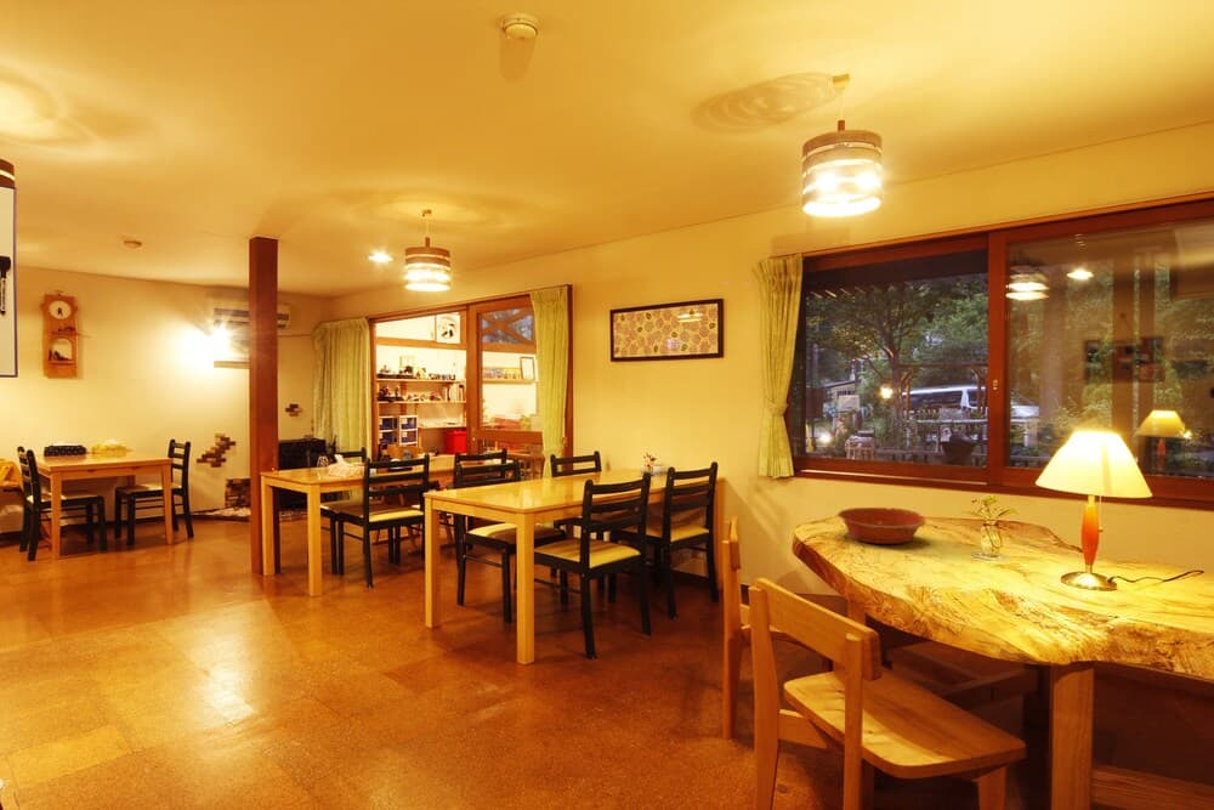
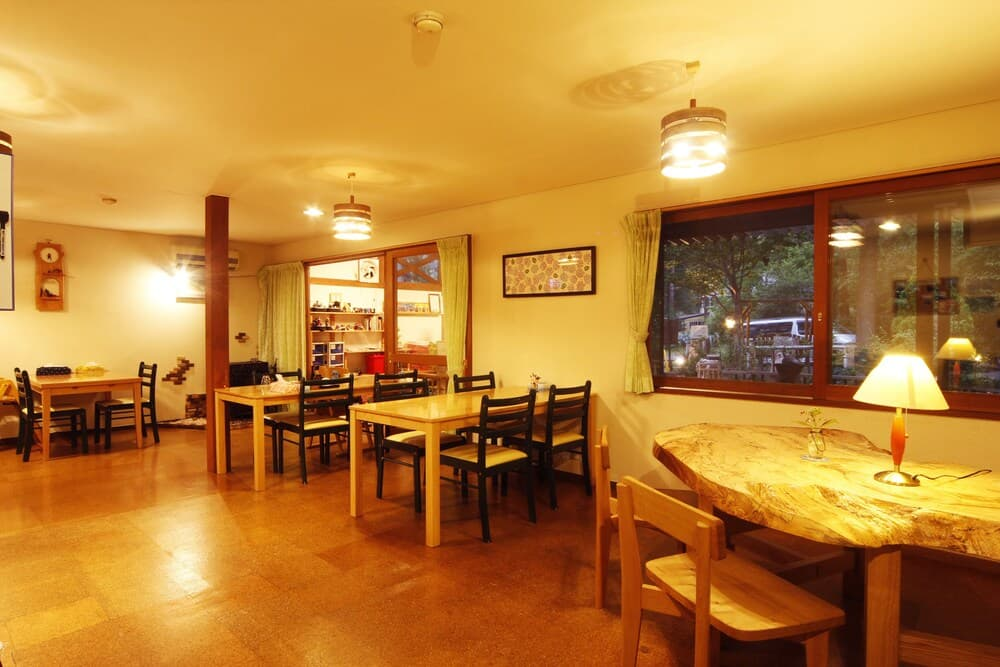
- bowl (880, 526)
